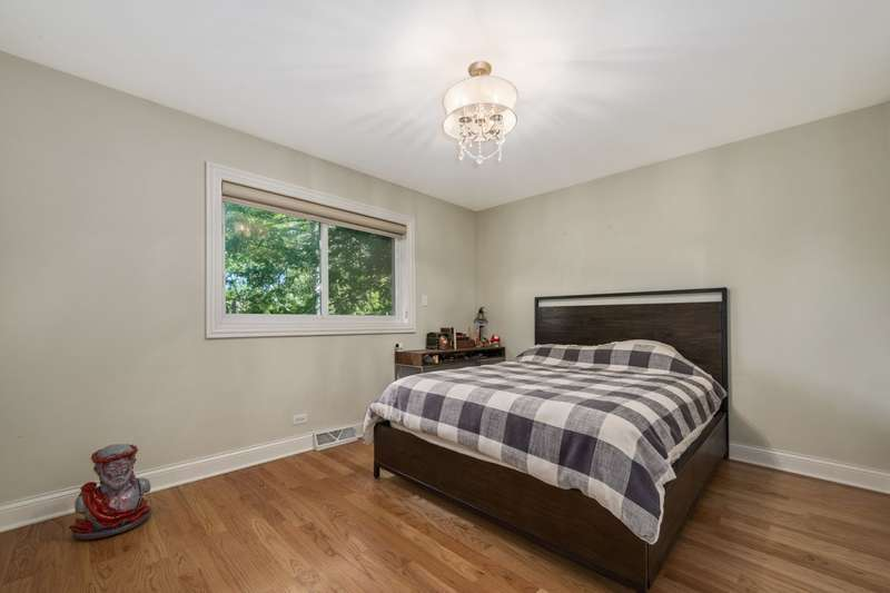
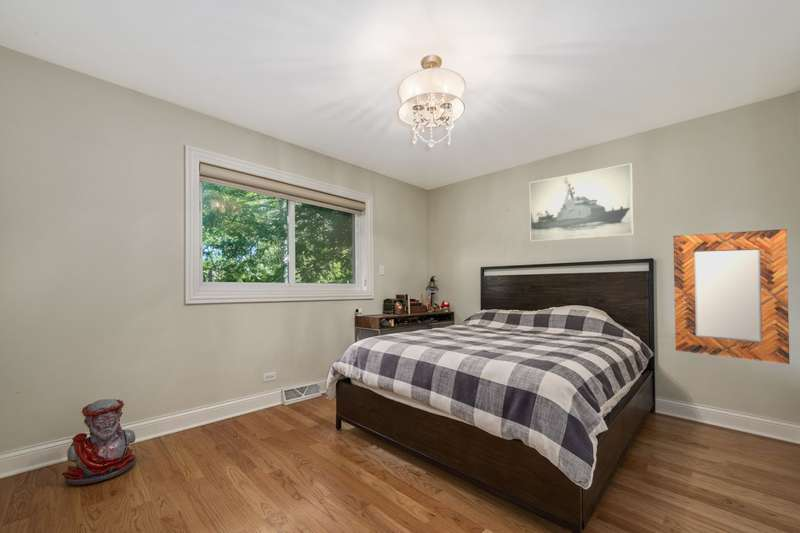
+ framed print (576, 206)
+ home mirror (726, 294)
